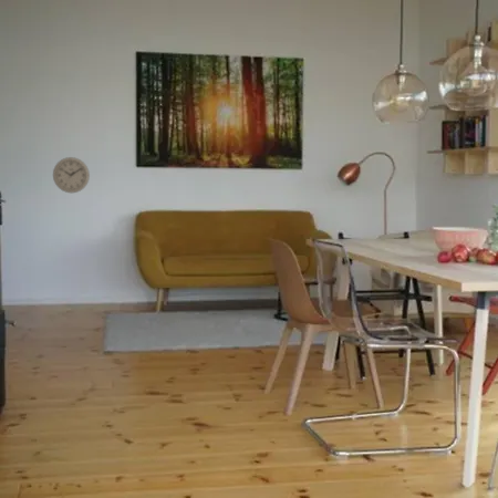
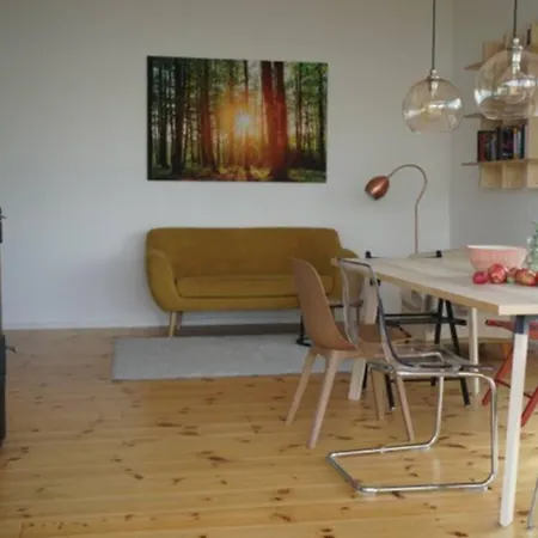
- wall clock (71, 175)
